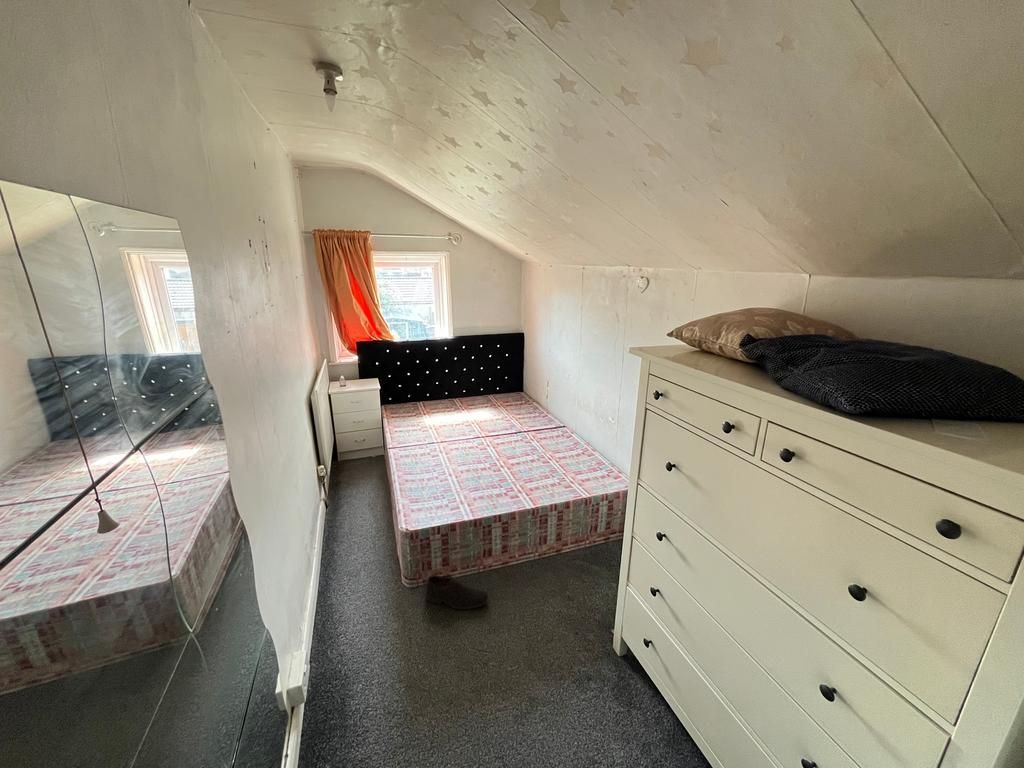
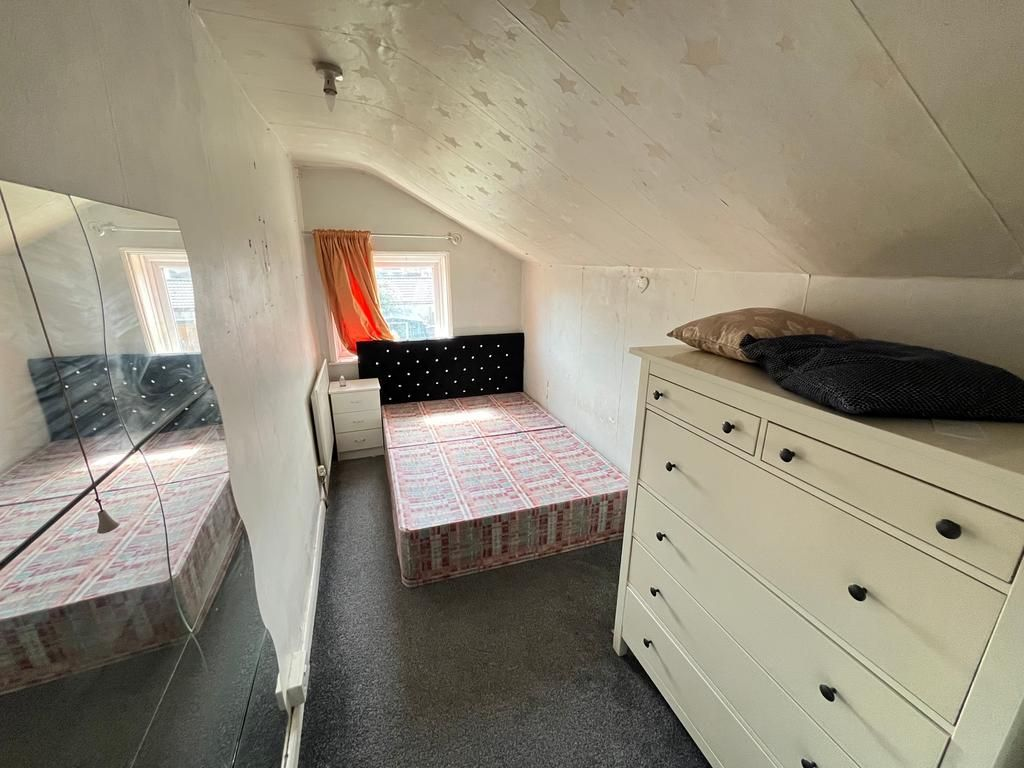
- shoe (456, 589)
